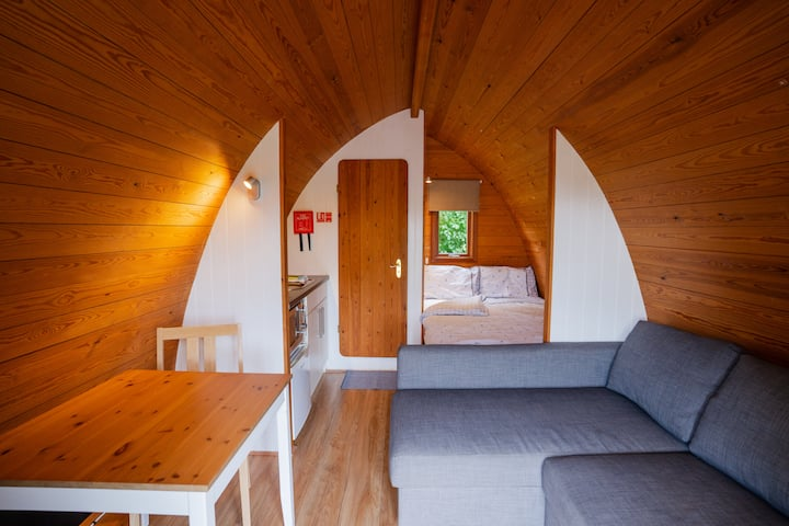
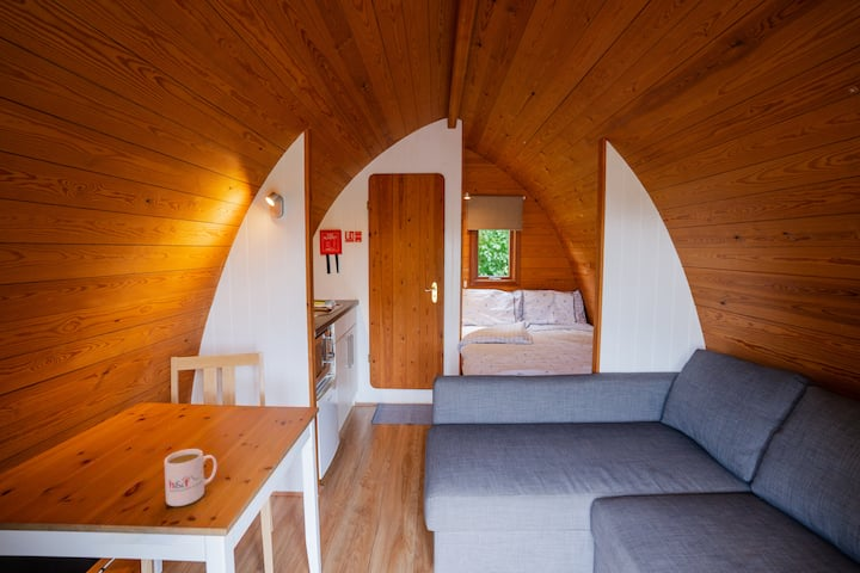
+ mug (191, 474)
